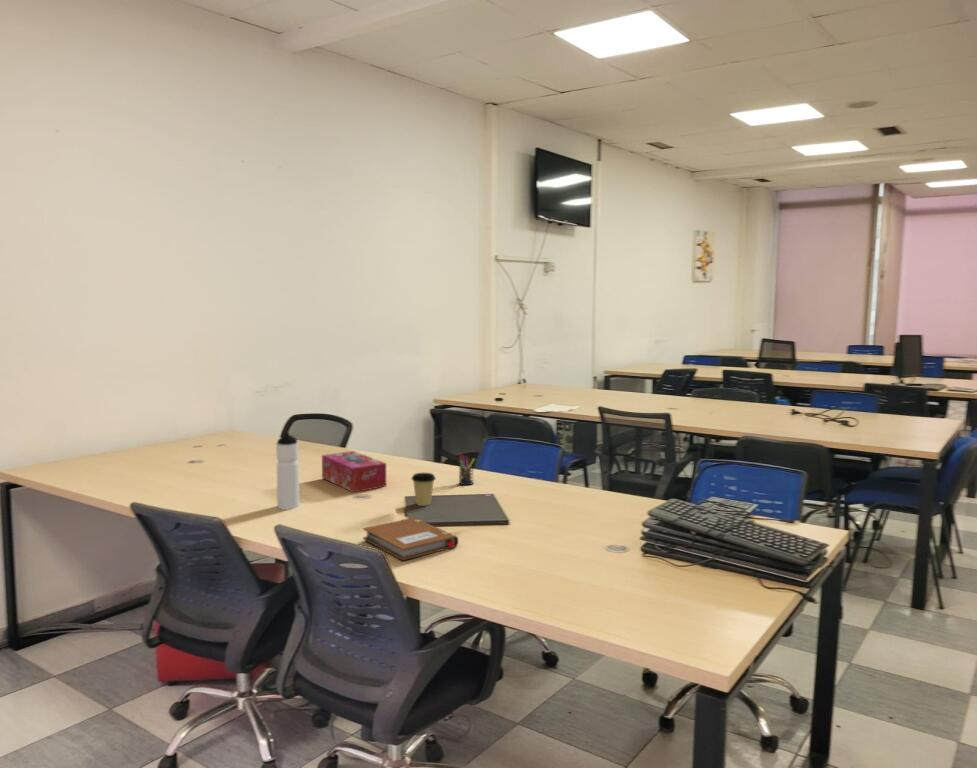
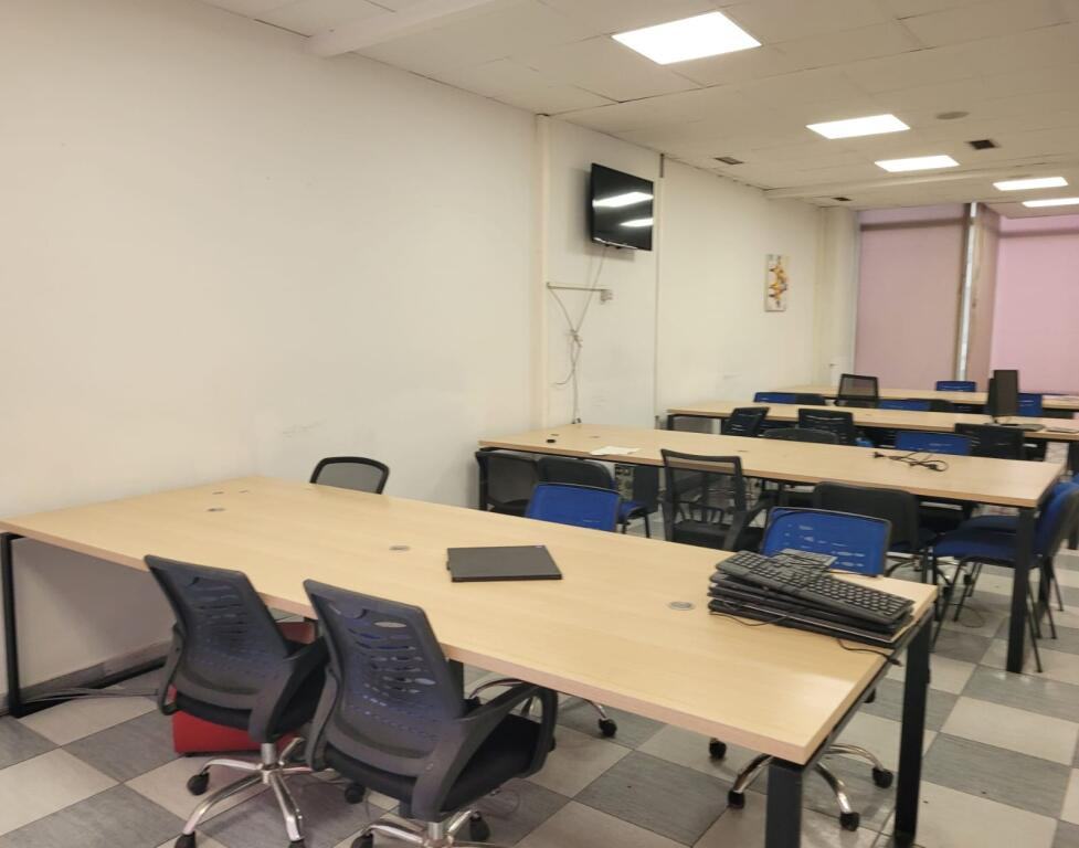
- coffee cup (423, 489)
- pen holder (464, 469)
- tissue box (353, 470)
- water bottle (287, 470)
- notebook (411, 537)
